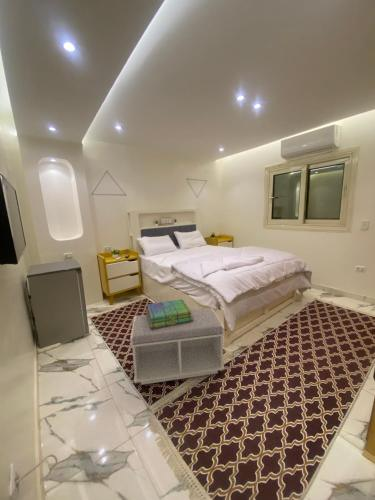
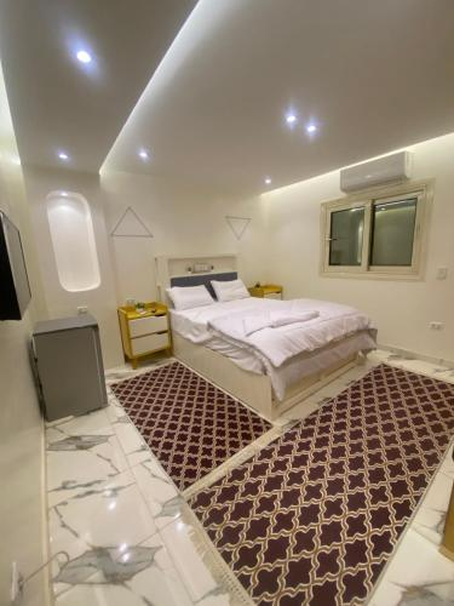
- bench (177, 343)
- stack of books (168, 312)
